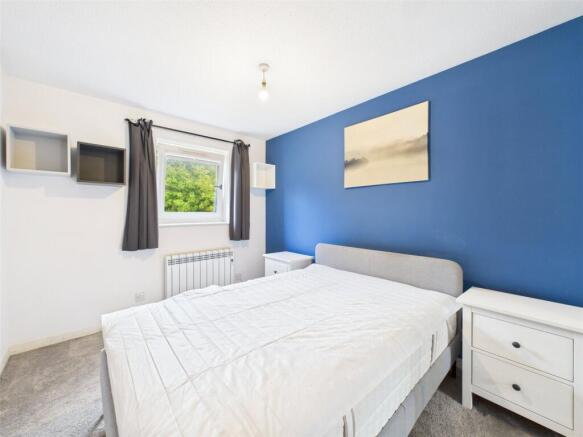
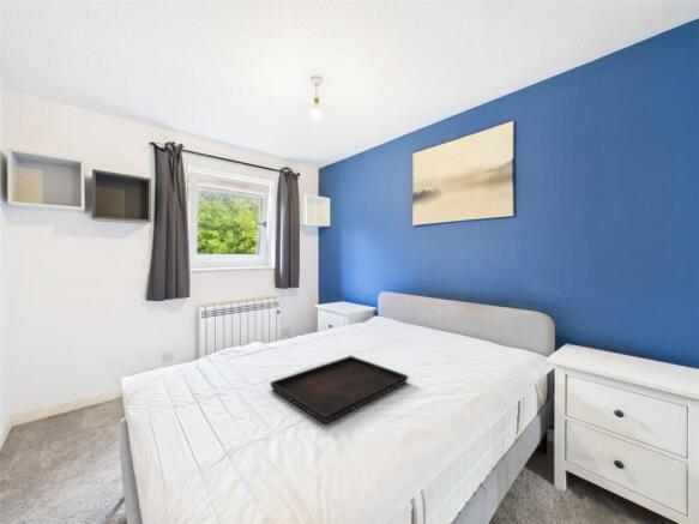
+ serving tray (341, 381)
